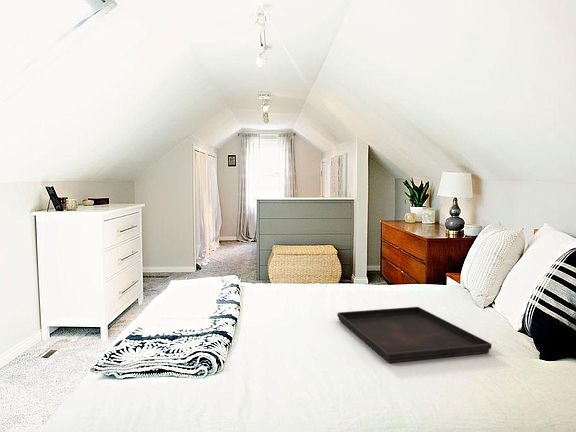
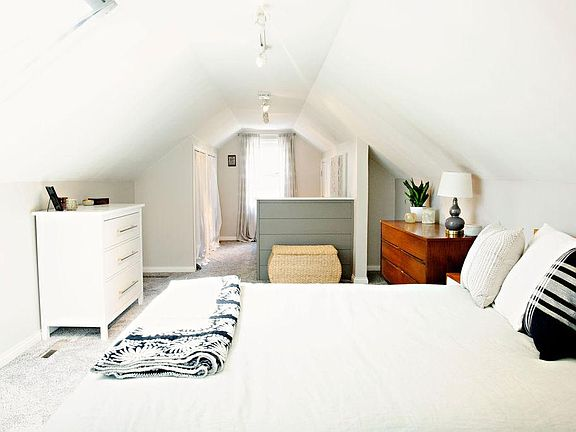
- serving tray (405, 330)
